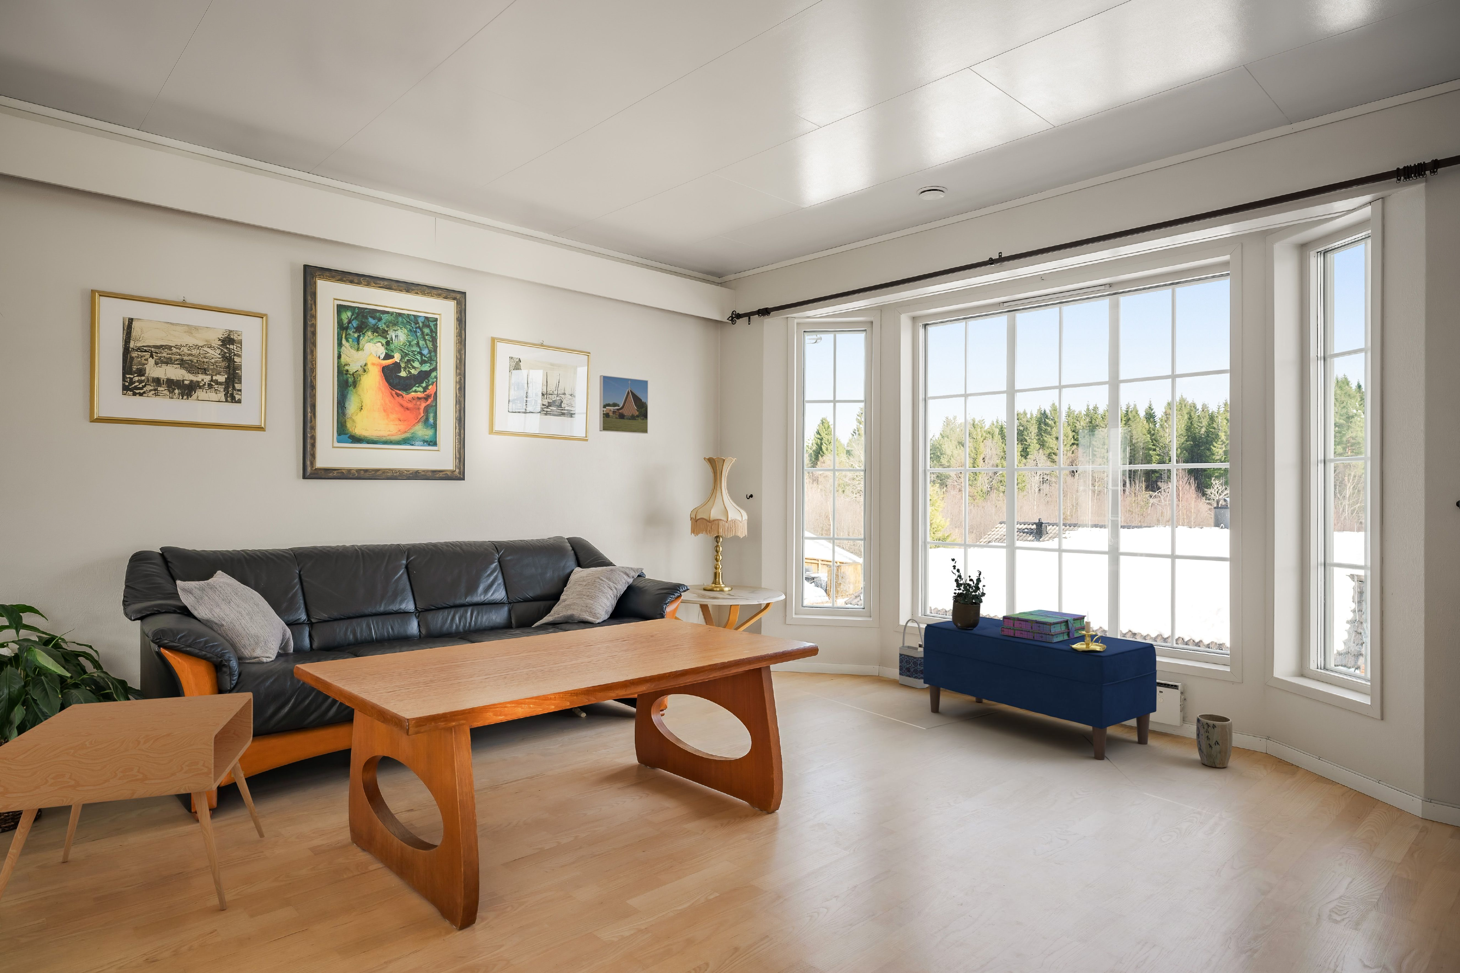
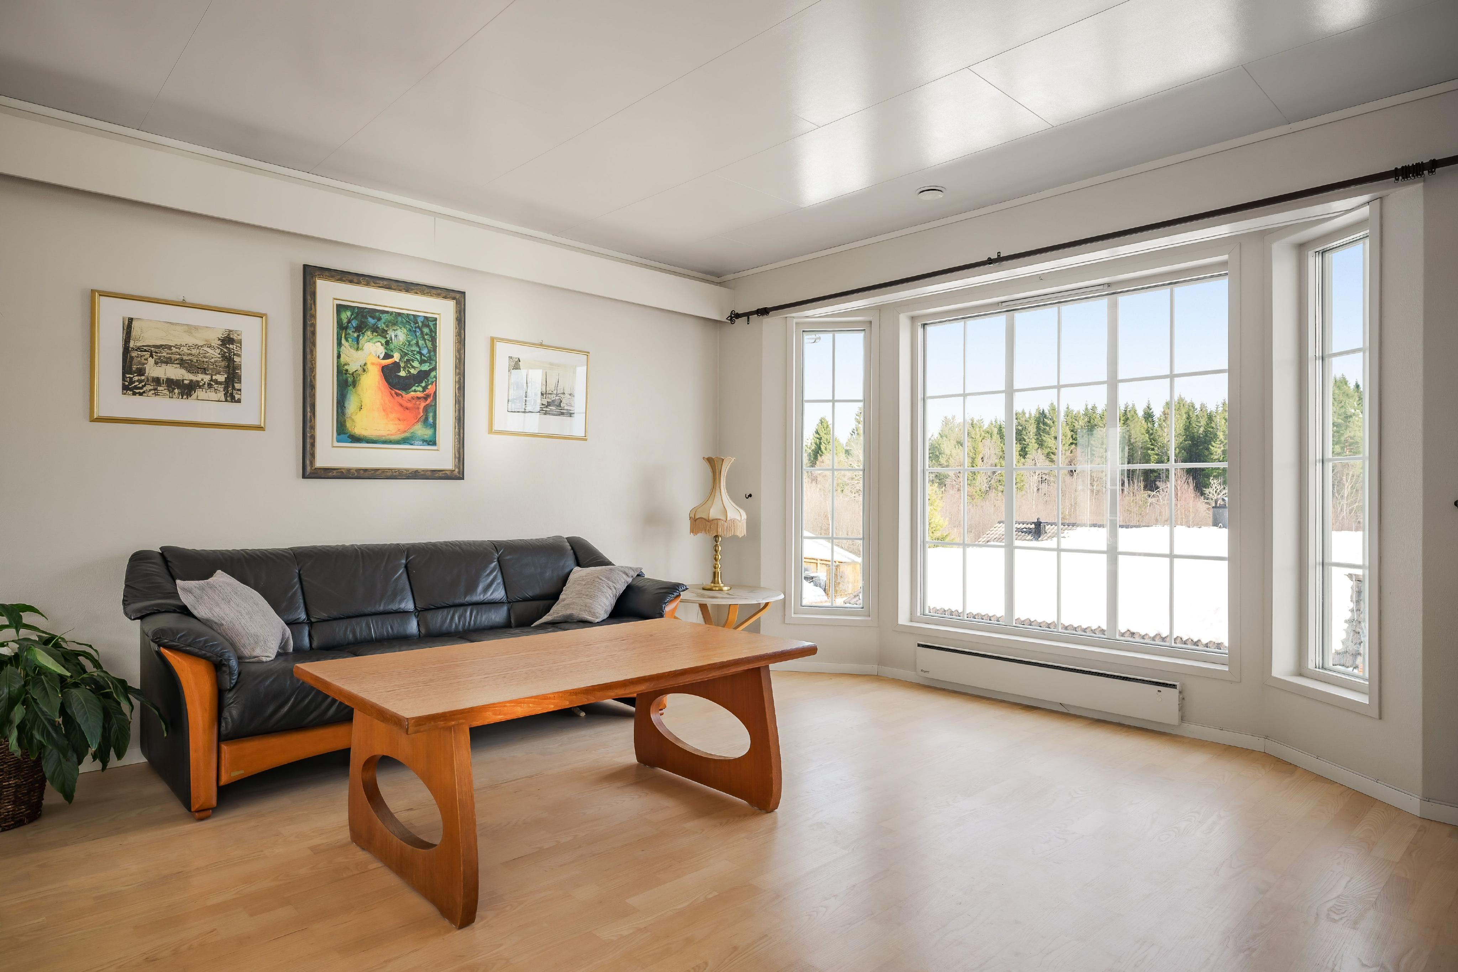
- candle holder (1090, 630)
- potted plant (966, 594)
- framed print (625, 405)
- bag (914, 652)
- side table (140, 798)
- bench (1032, 680)
- stack of books (1044, 624)
- plant pot (1214, 741)
